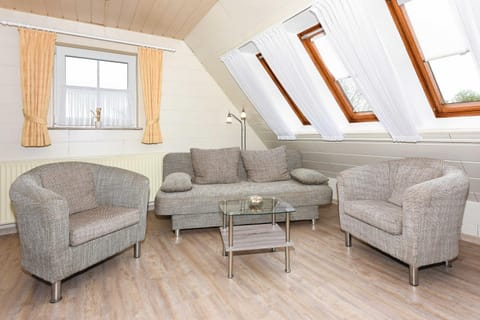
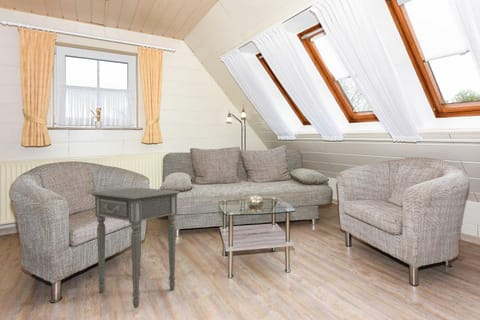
+ side table (135, 241)
